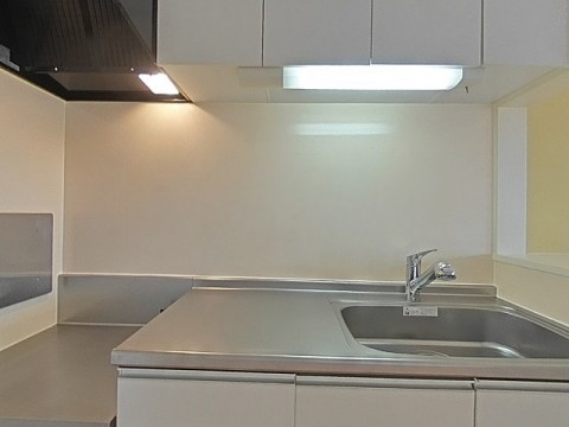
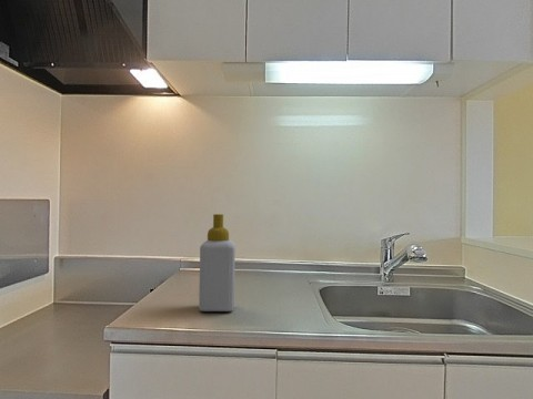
+ soap bottle (218, 260)
